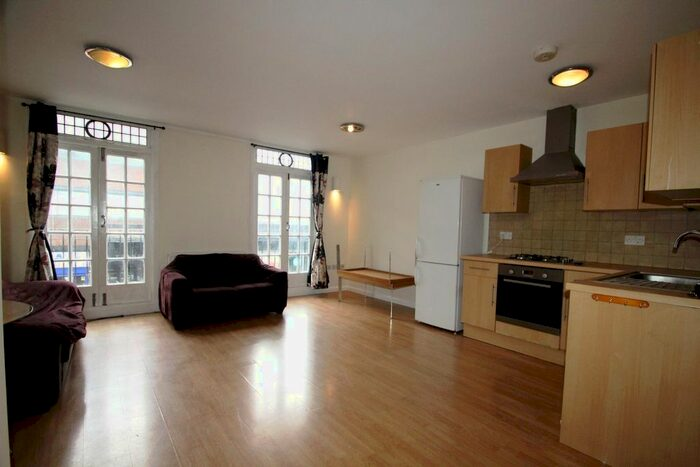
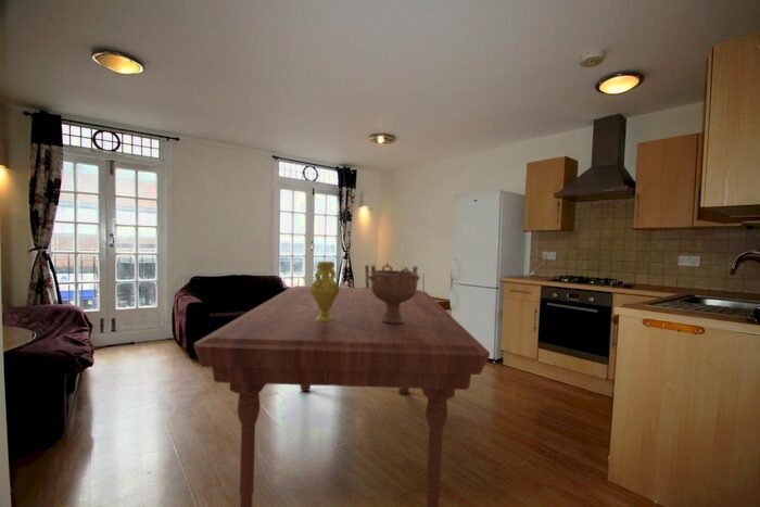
+ vase (325, 290)
+ dining table (352, 371)
+ decorative bowl (393, 292)
